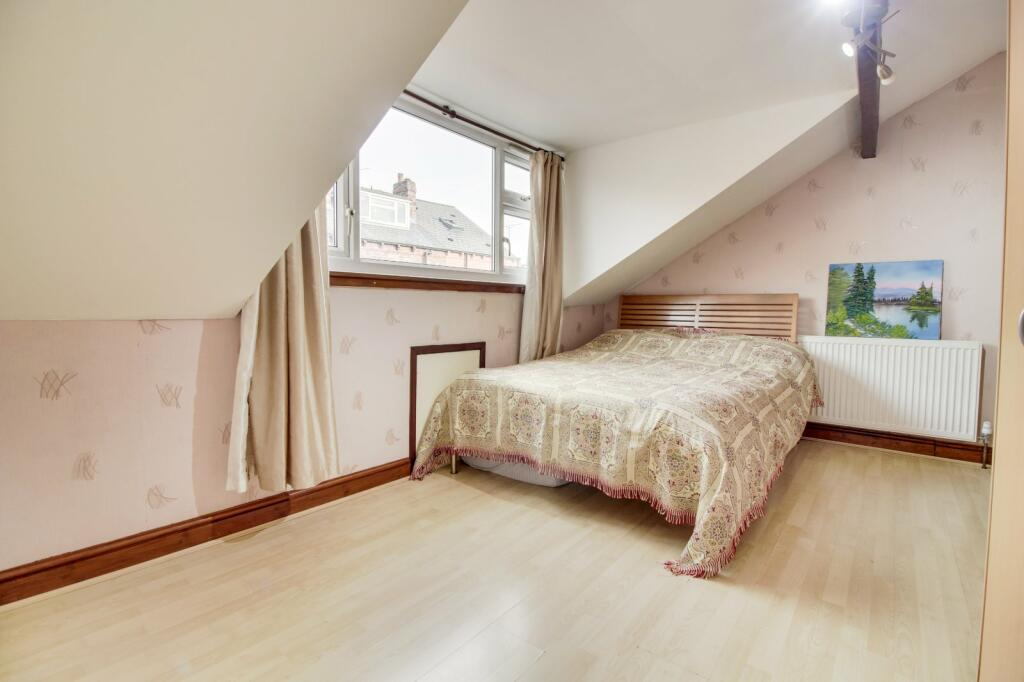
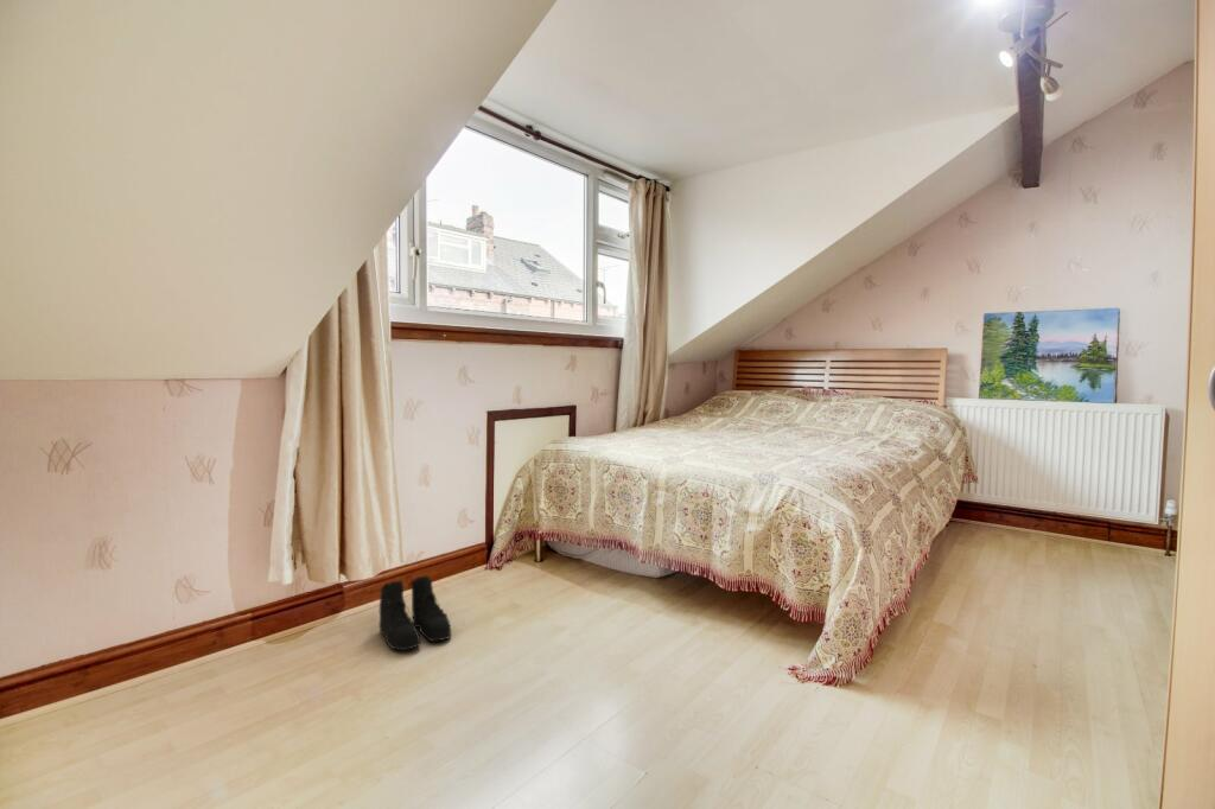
+ boots (414, 607)
